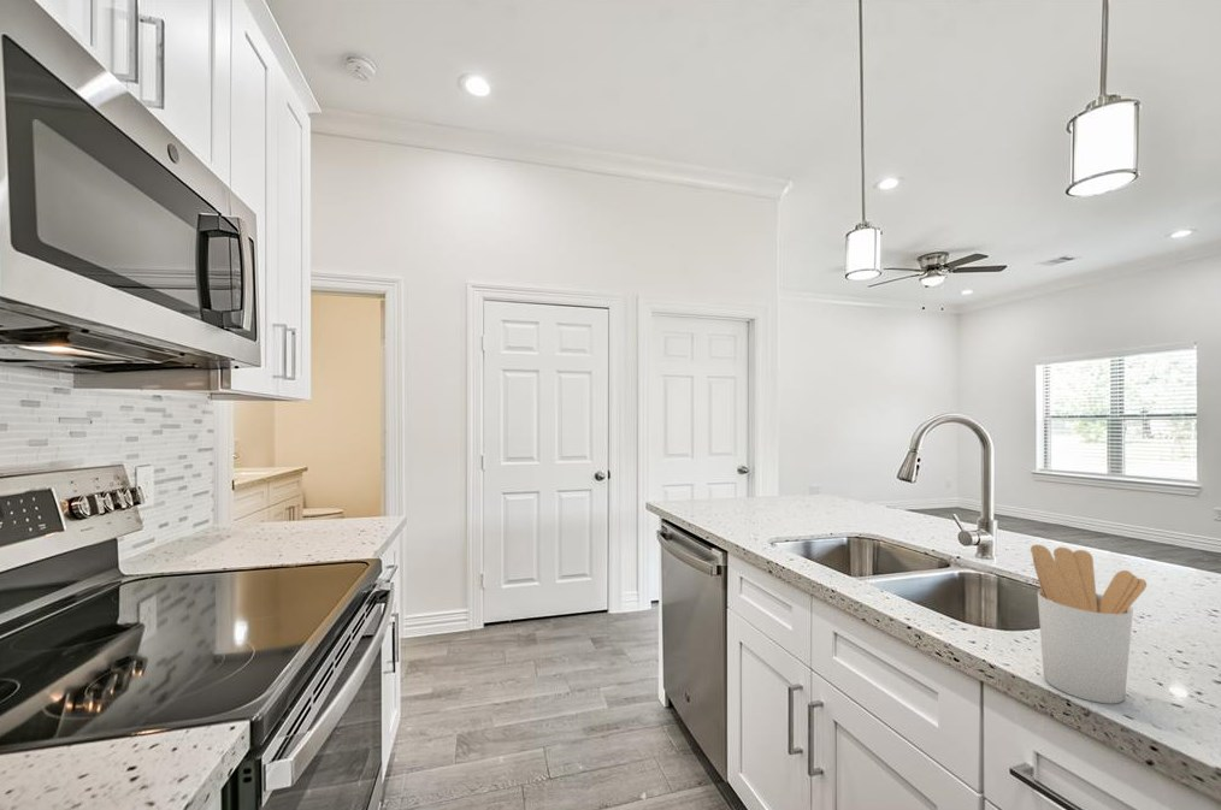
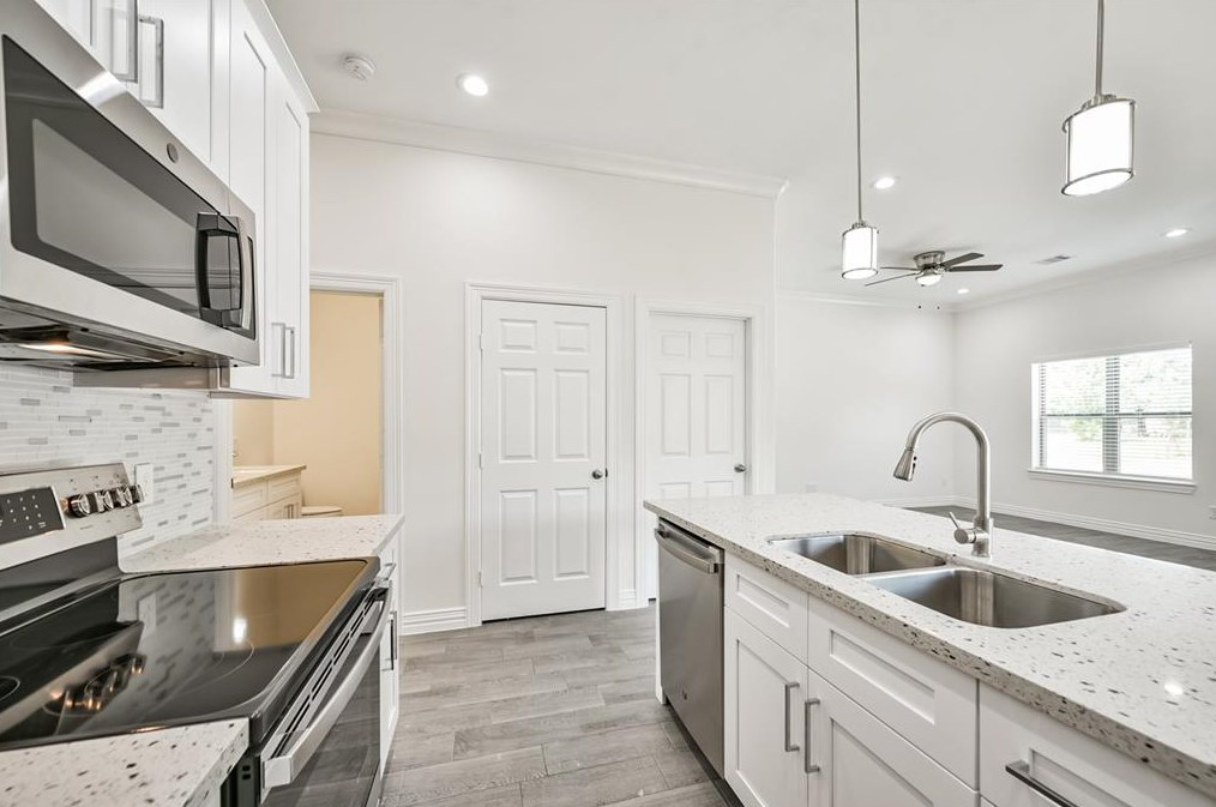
- utensil holder (1074, 615)
